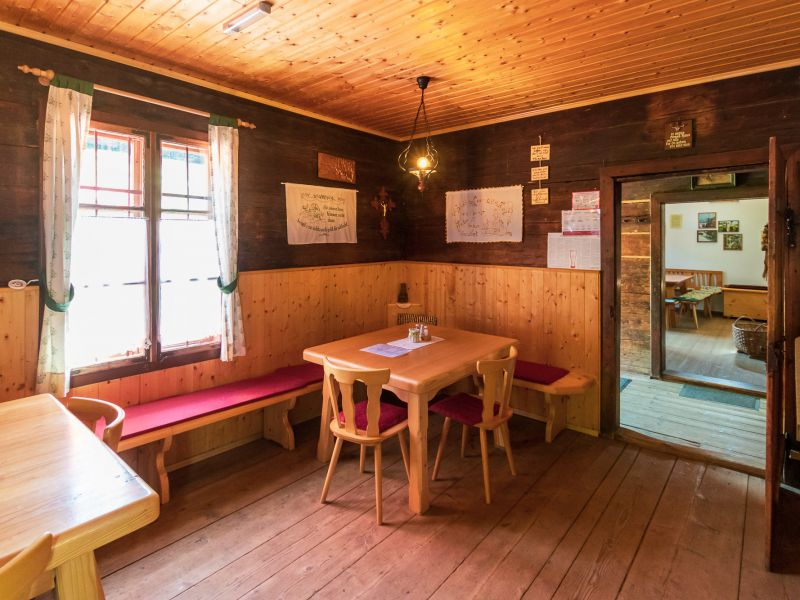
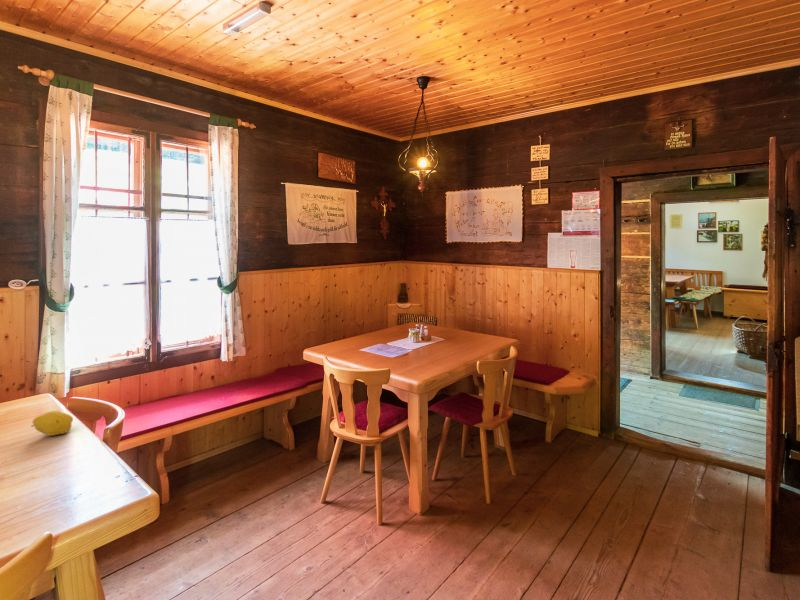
+ fruit (52, 423)
